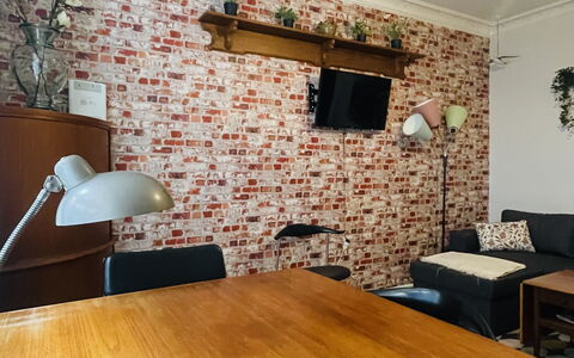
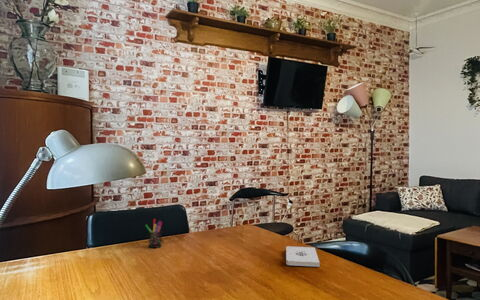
+ notepad (301, 255)
+ pen holder (153, 232)
